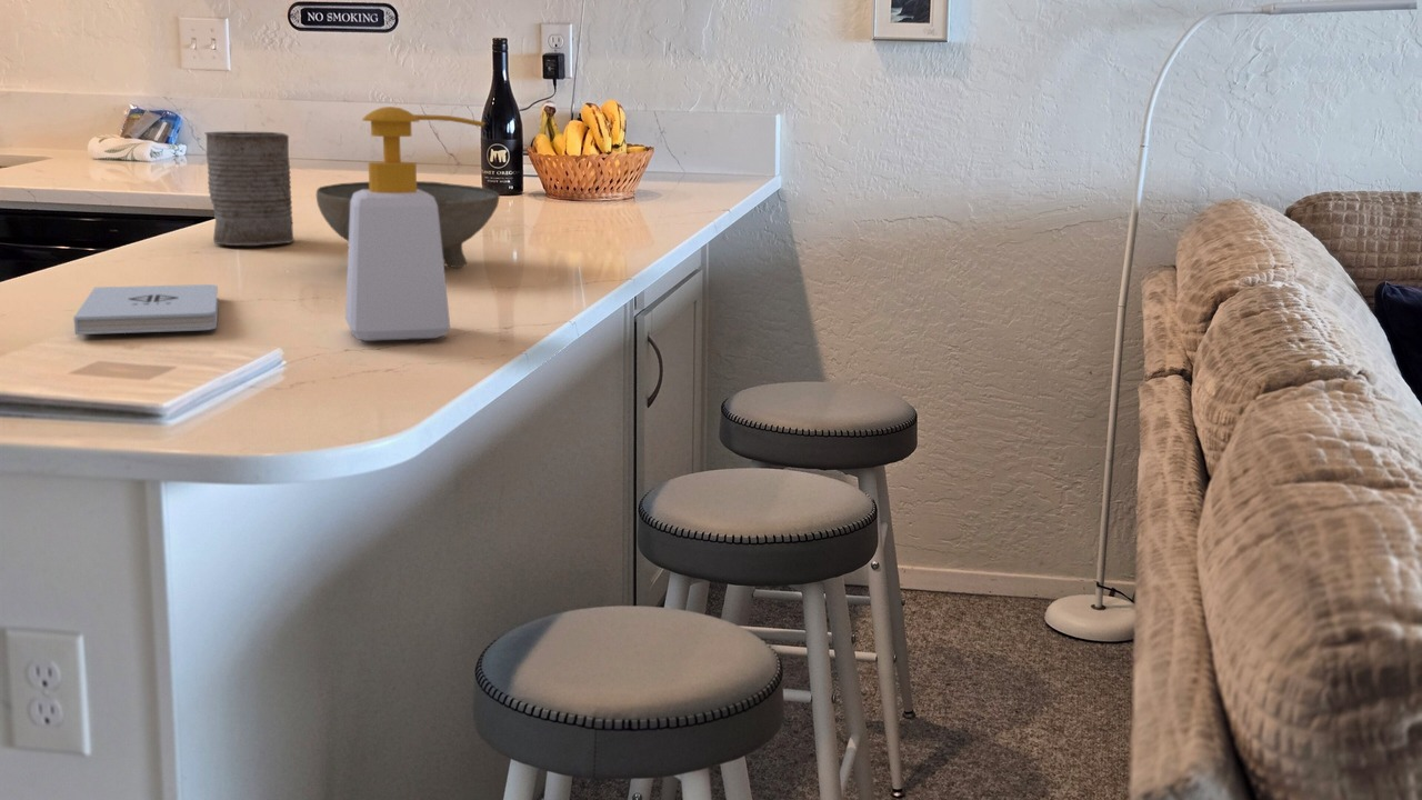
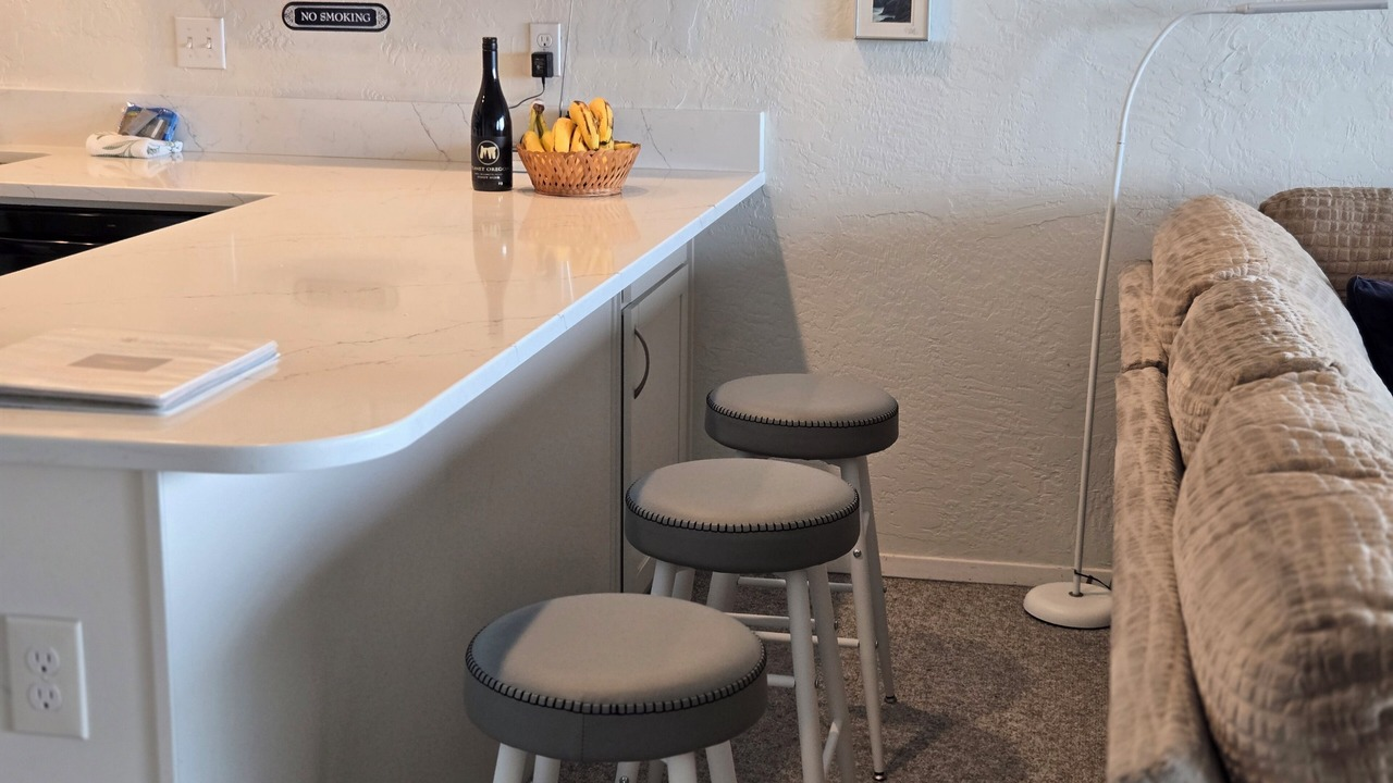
- mug (251, 187)
- soap bottle (415, 221)
- bowl (439, 222)
- notepad (151, 307)
